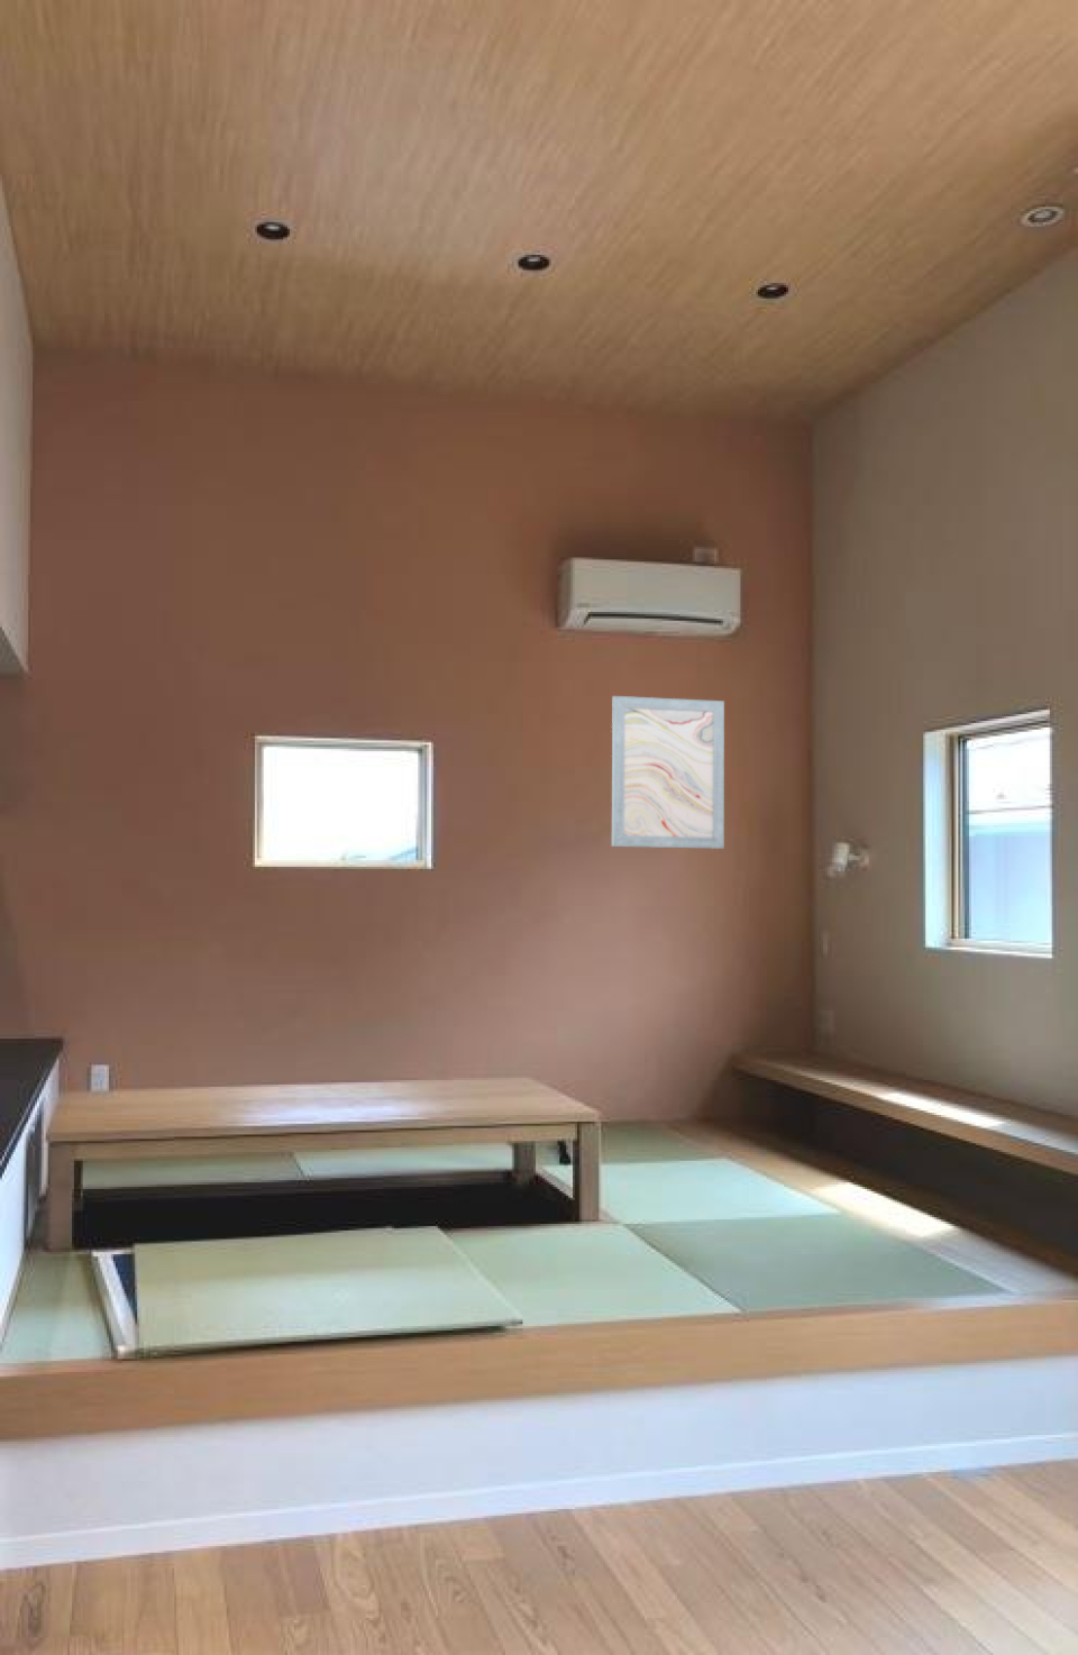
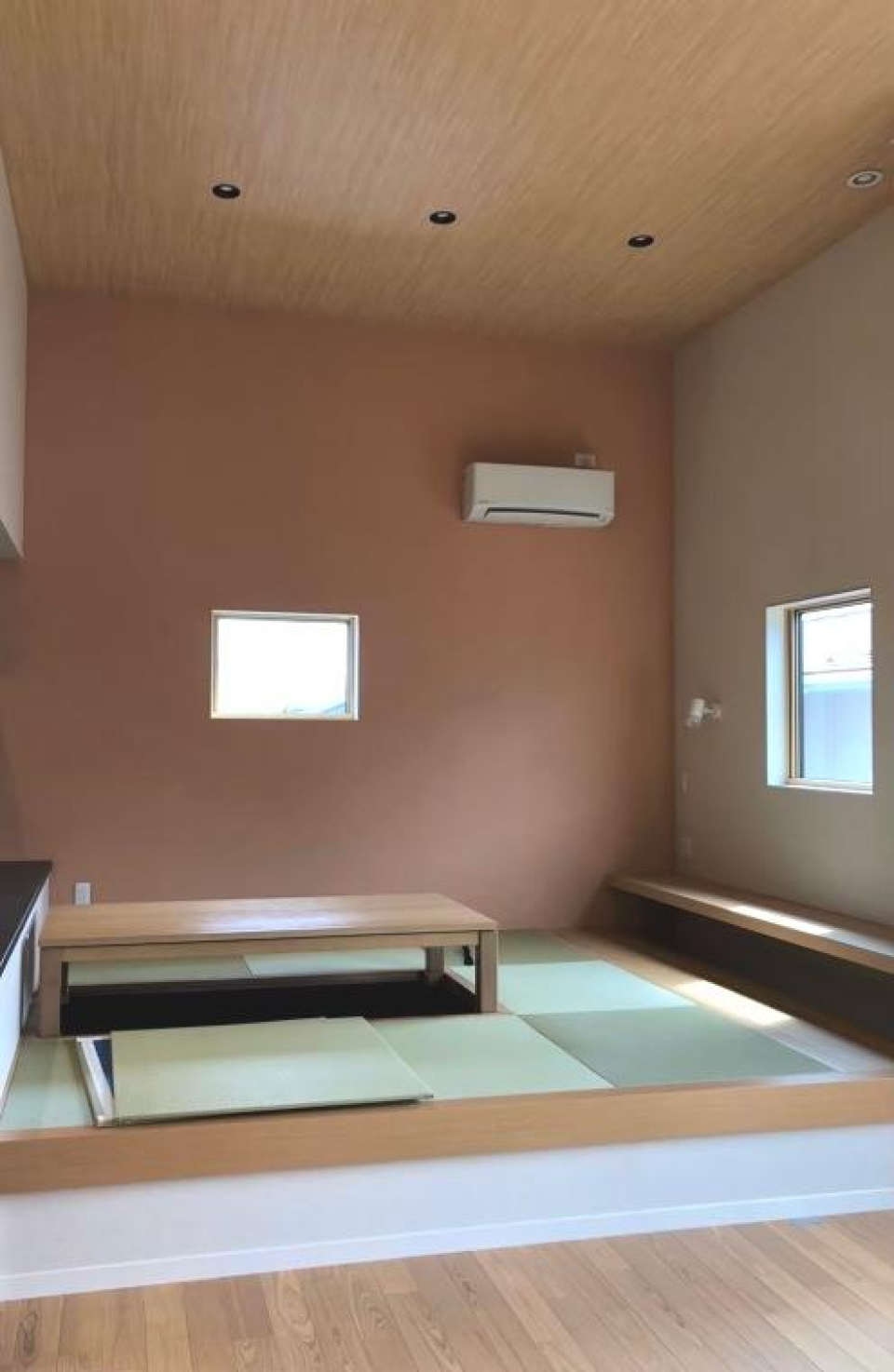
- wall art (668, 772)
